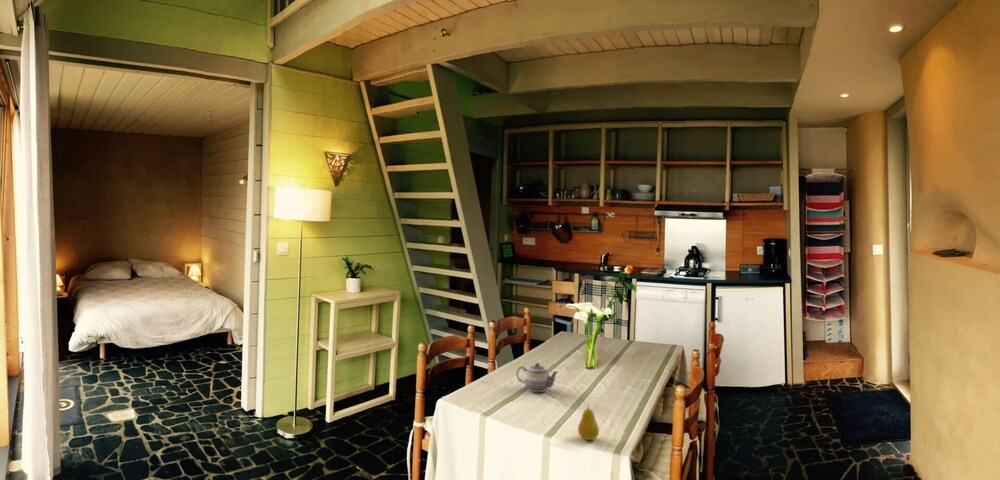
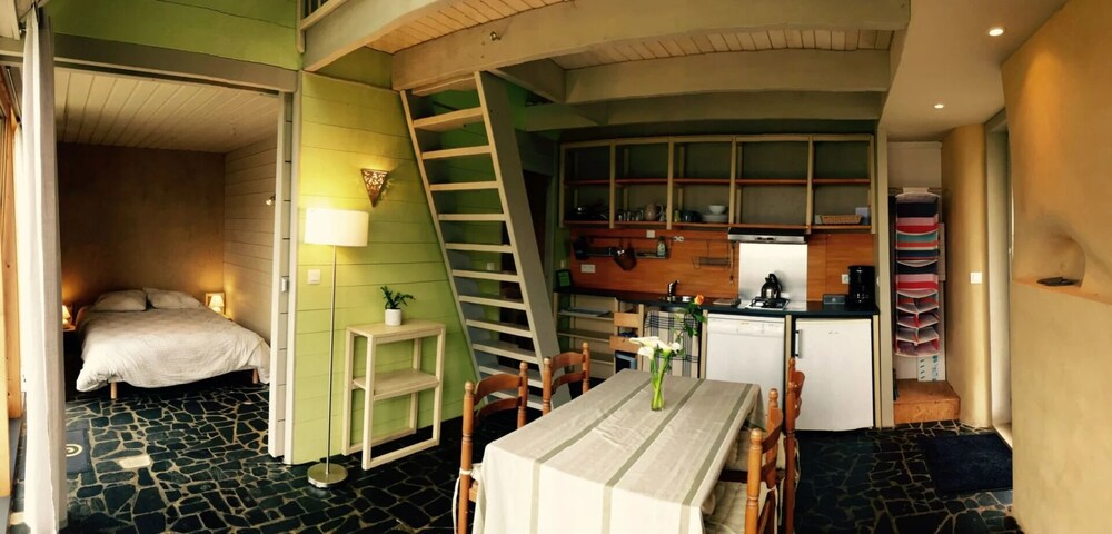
- teapot (537, 376)
- fruit (588, 421)
